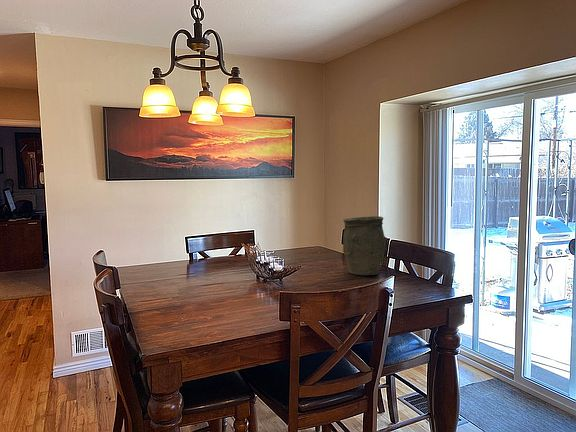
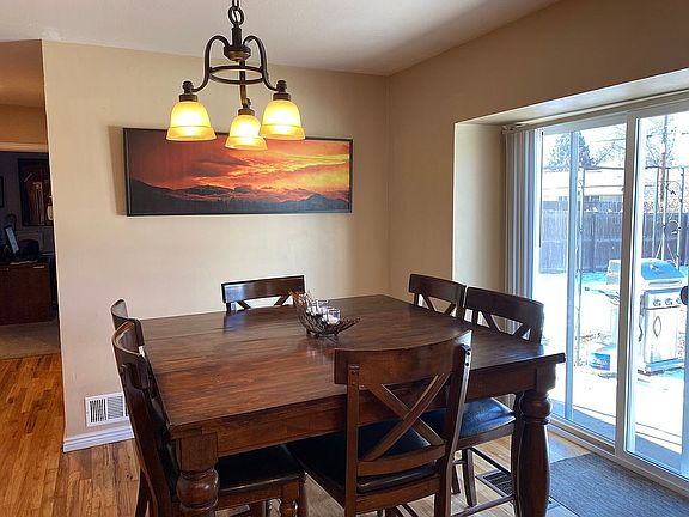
- vase (364, 245)
